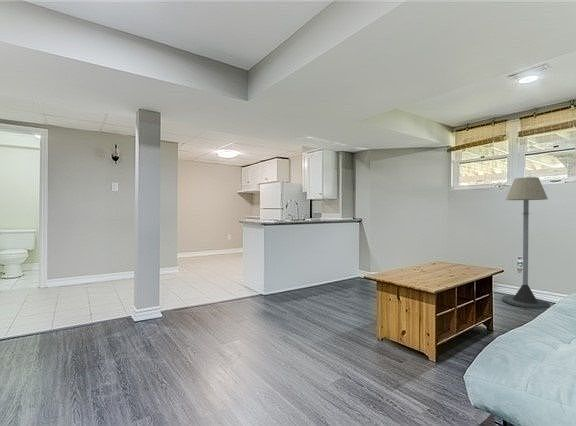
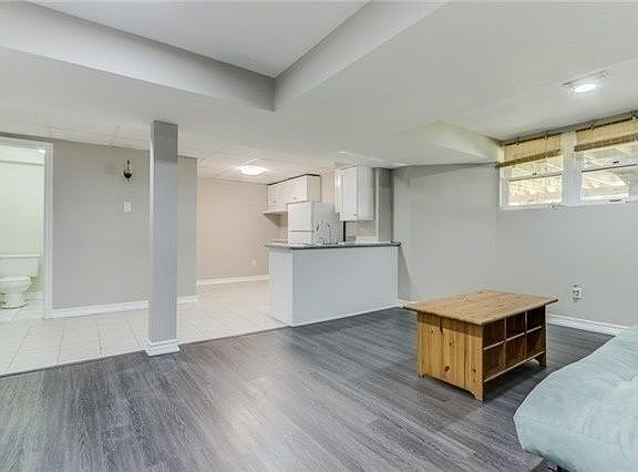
- floor lamp (525, 240)
